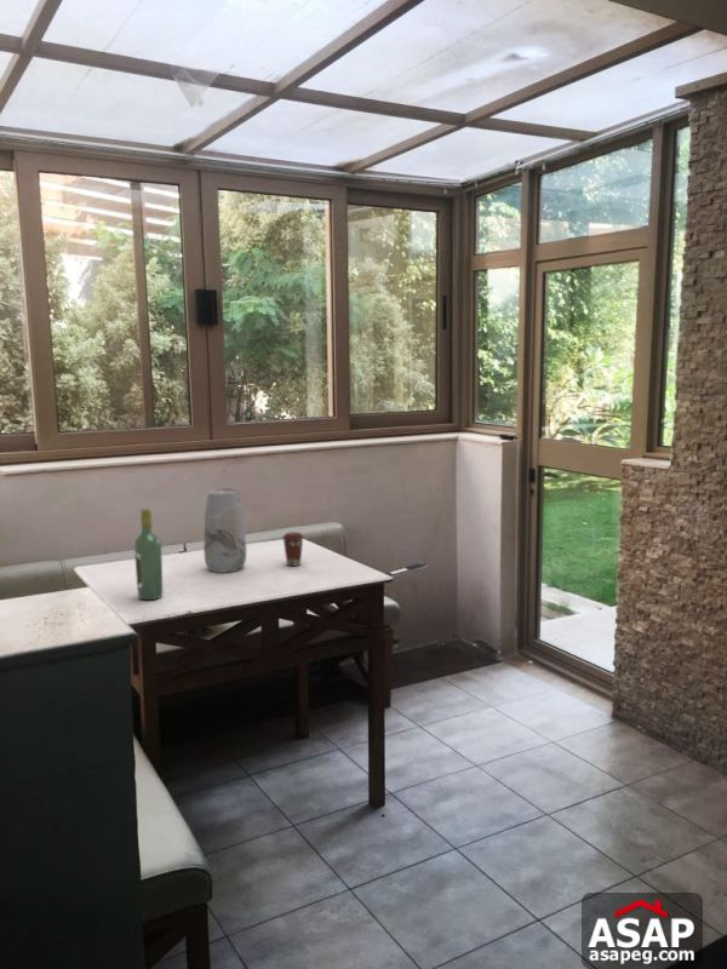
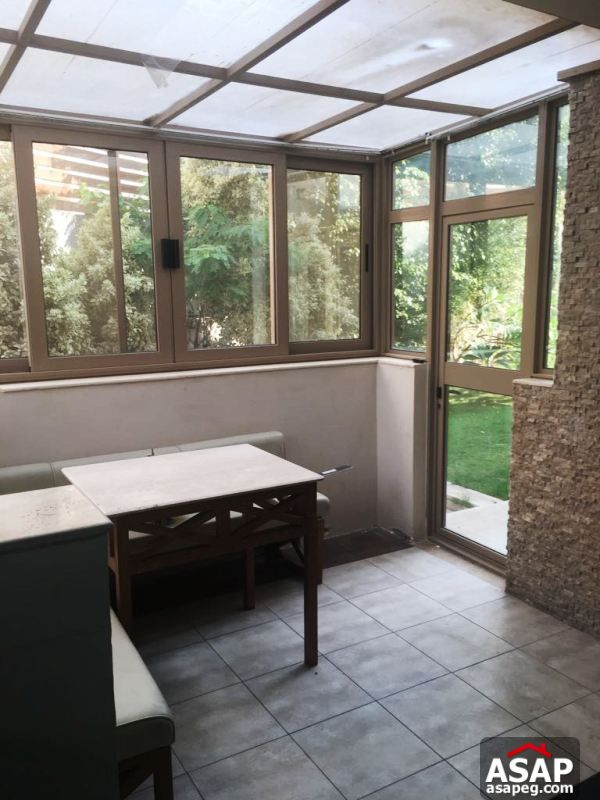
- vase (224, 529)
- wine bottle (148, 552)
- coffee cup (293, 549)
